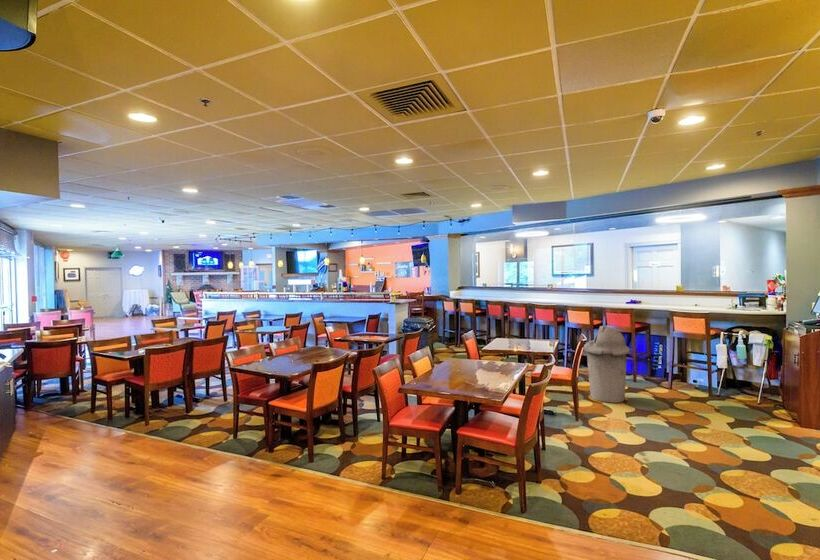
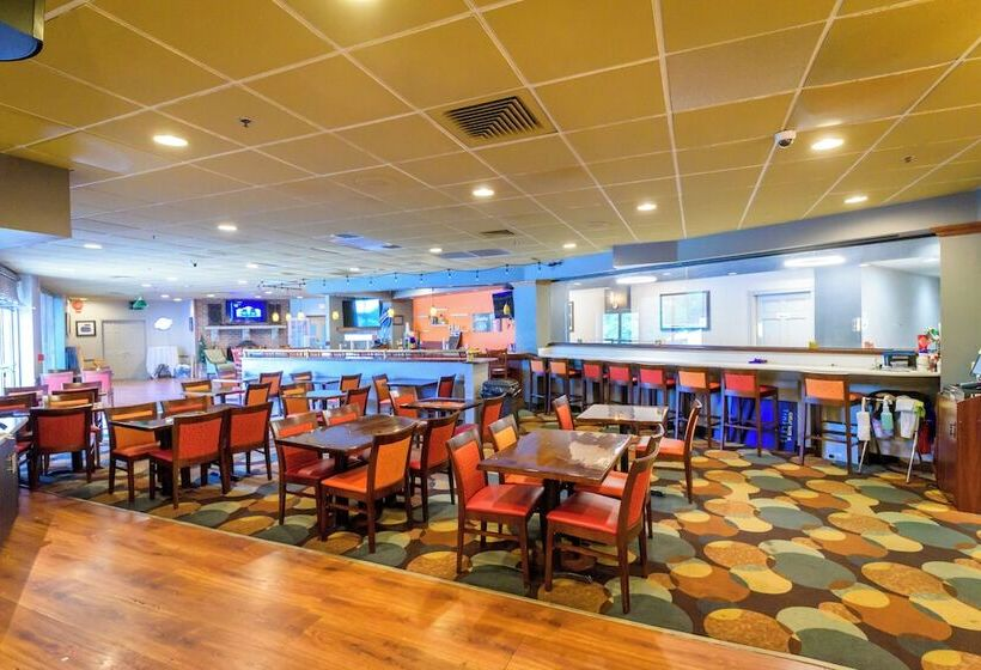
- trash can (606, 361)
